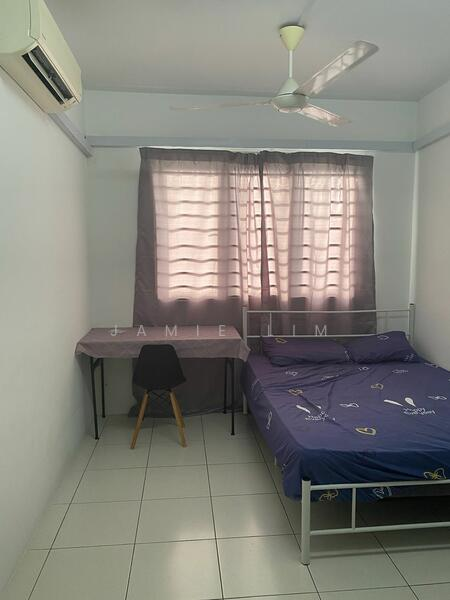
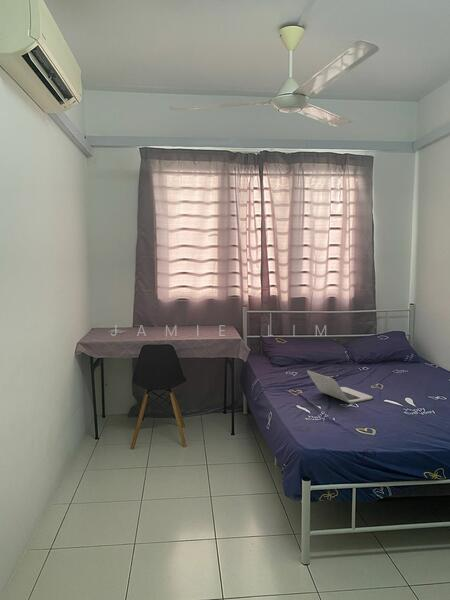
+ laptop (338, 385)
